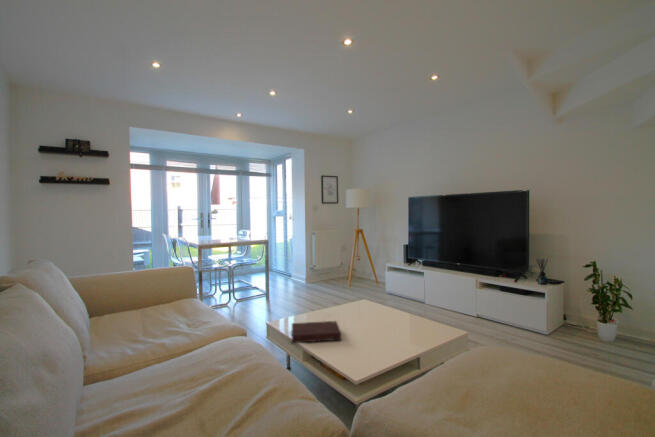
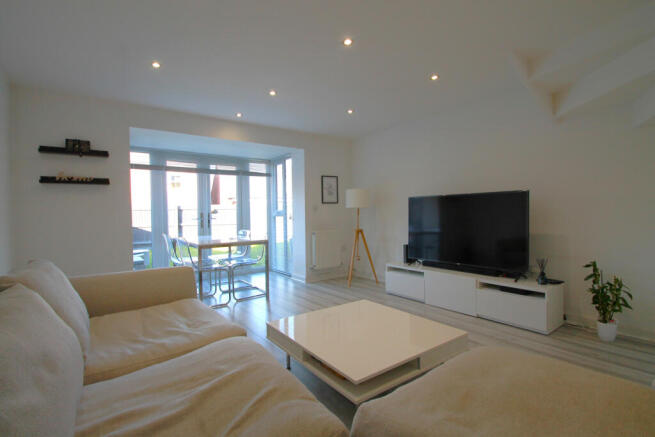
- book (315, 331)
